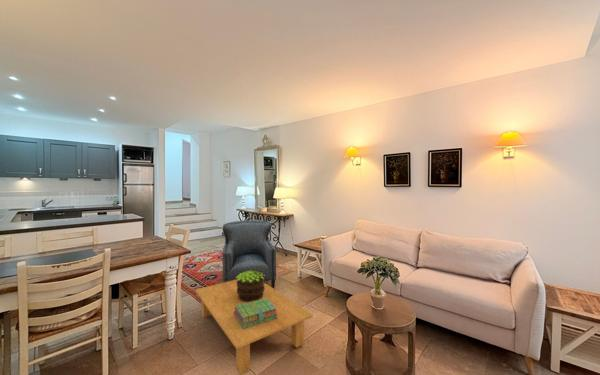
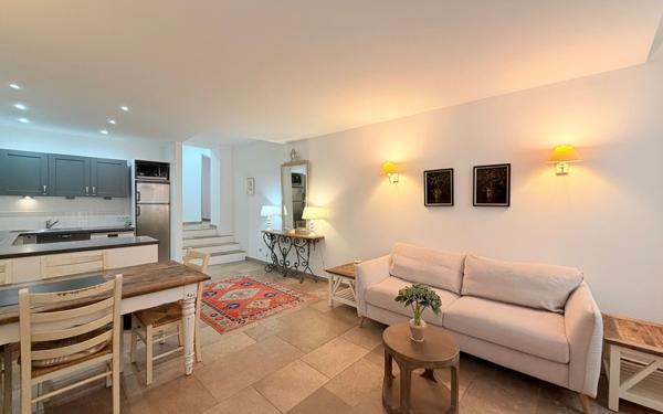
- potted plant (250, 283)
- armchair (248, 252)
- coffee table (243, 303)
- stack of books (255, 311)
